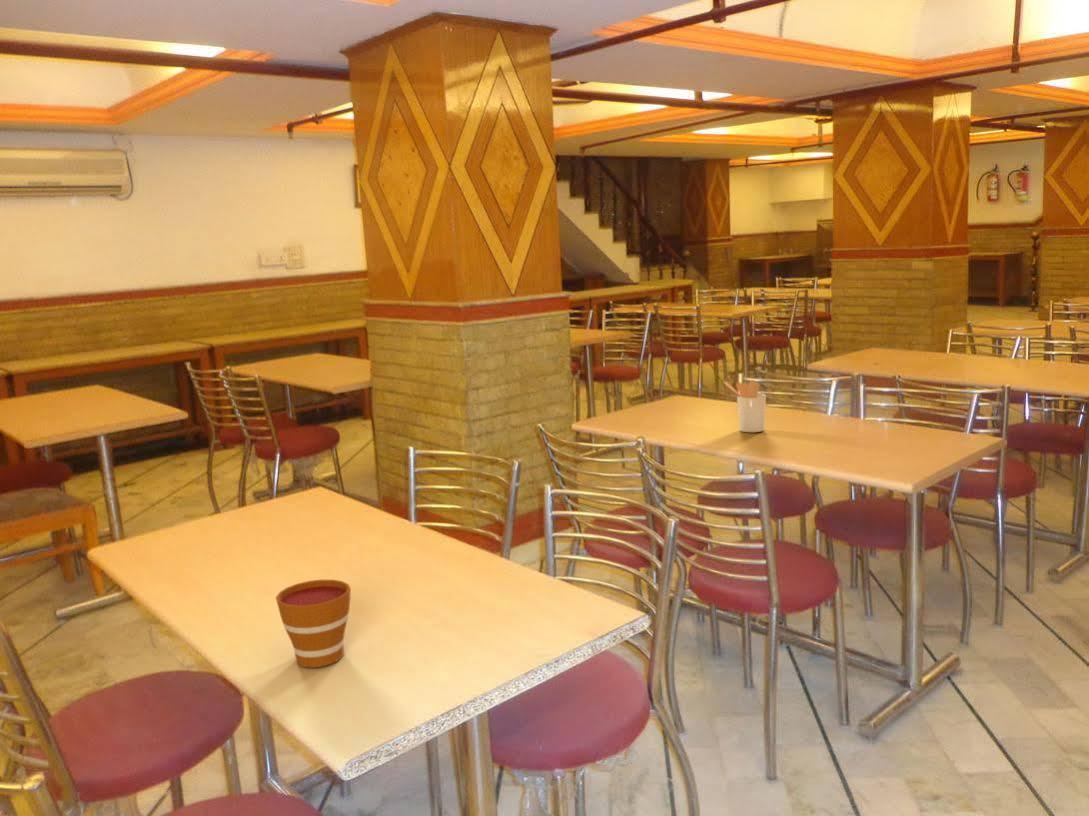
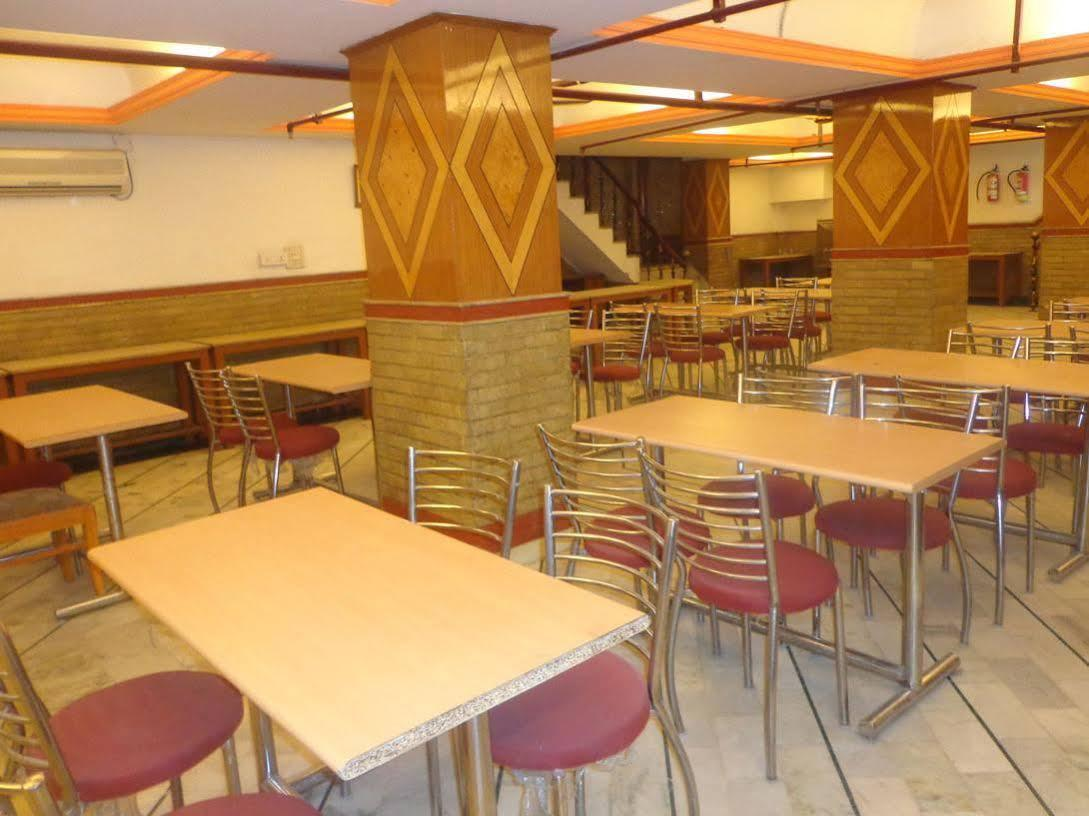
- cup (313, 623)
- utensil holder (744, 404)
